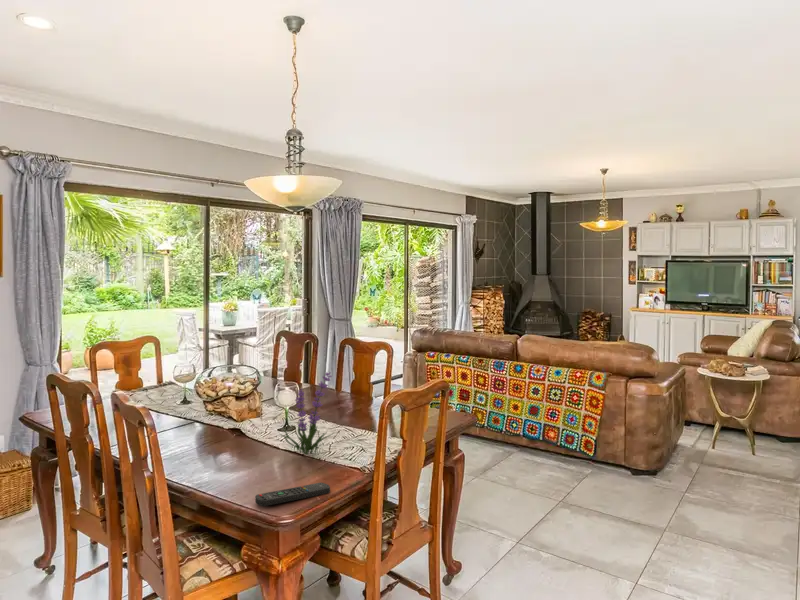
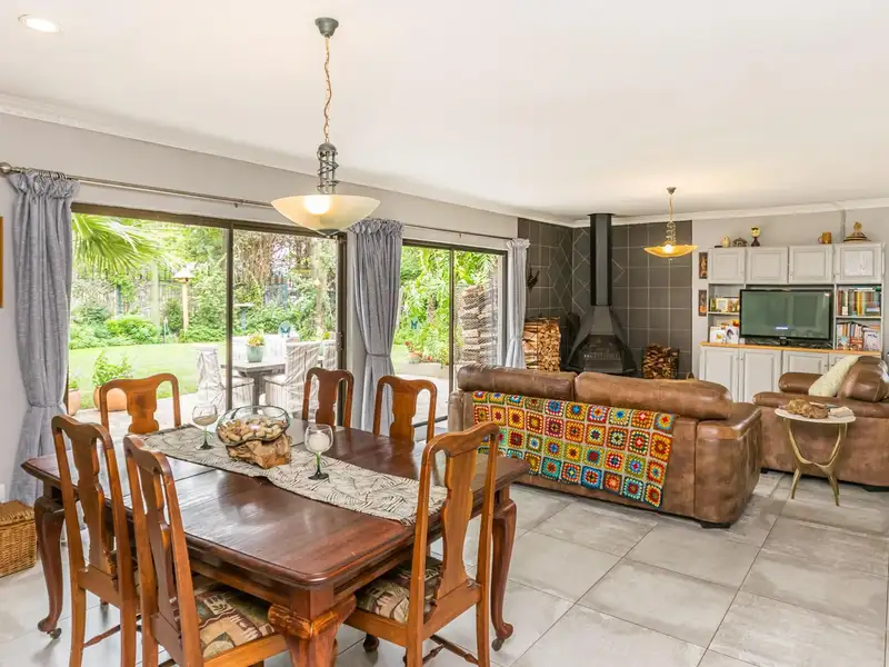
- plant (311, 411)
- remote control (293, 493)
